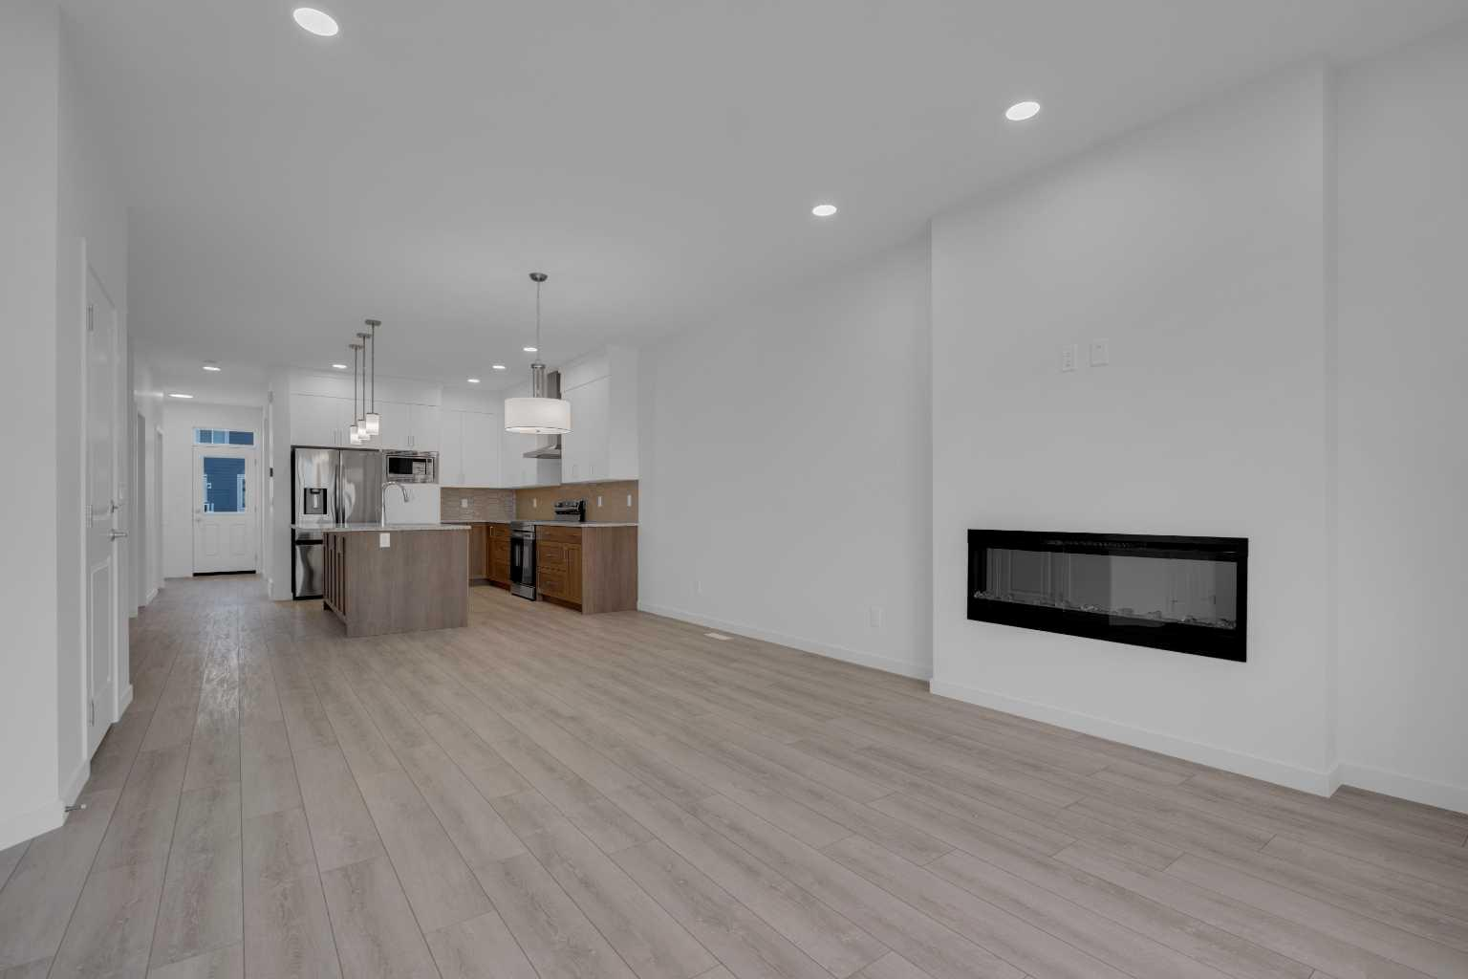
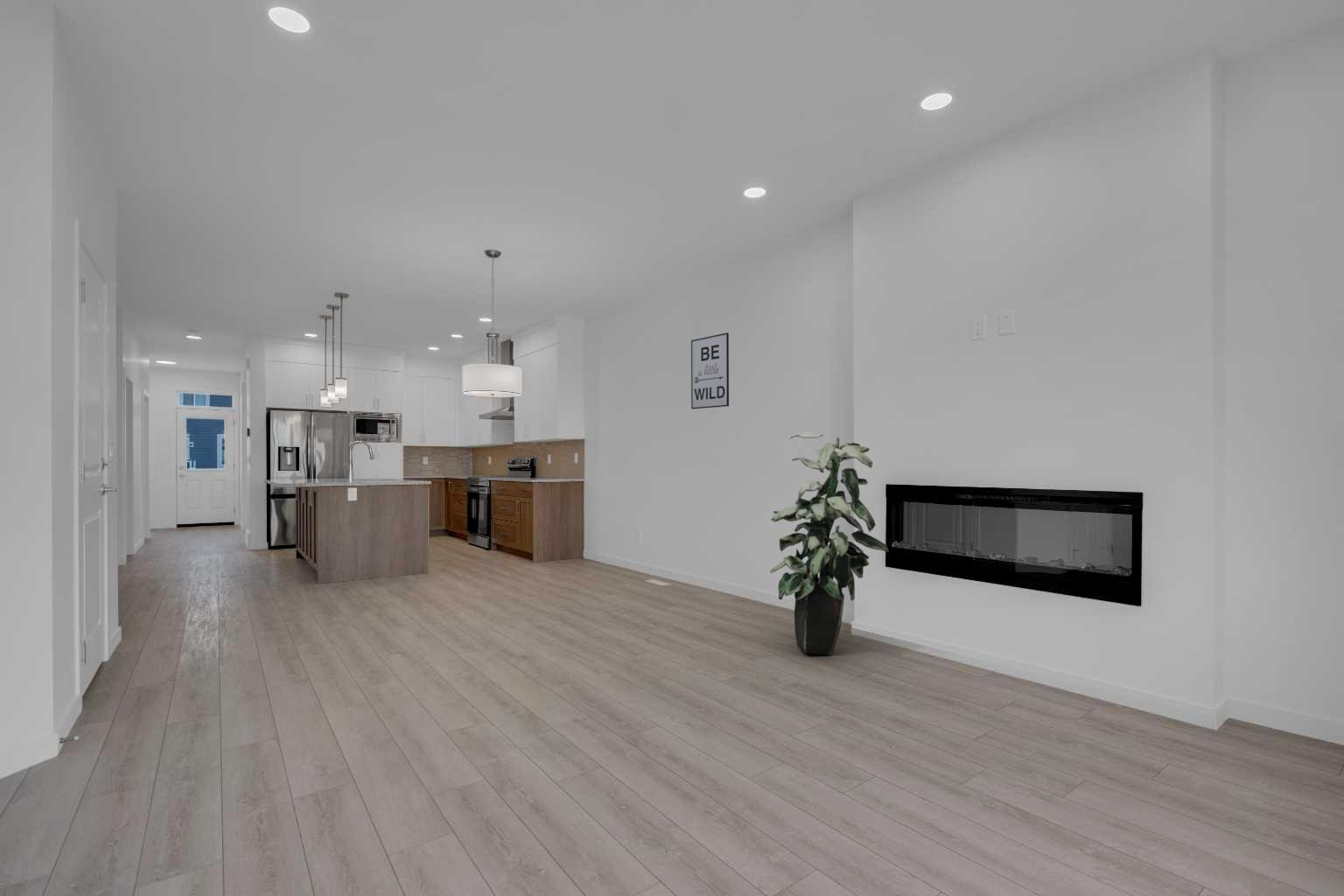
+ wall art (709, 372)
+ indoor plant (821, 540)
